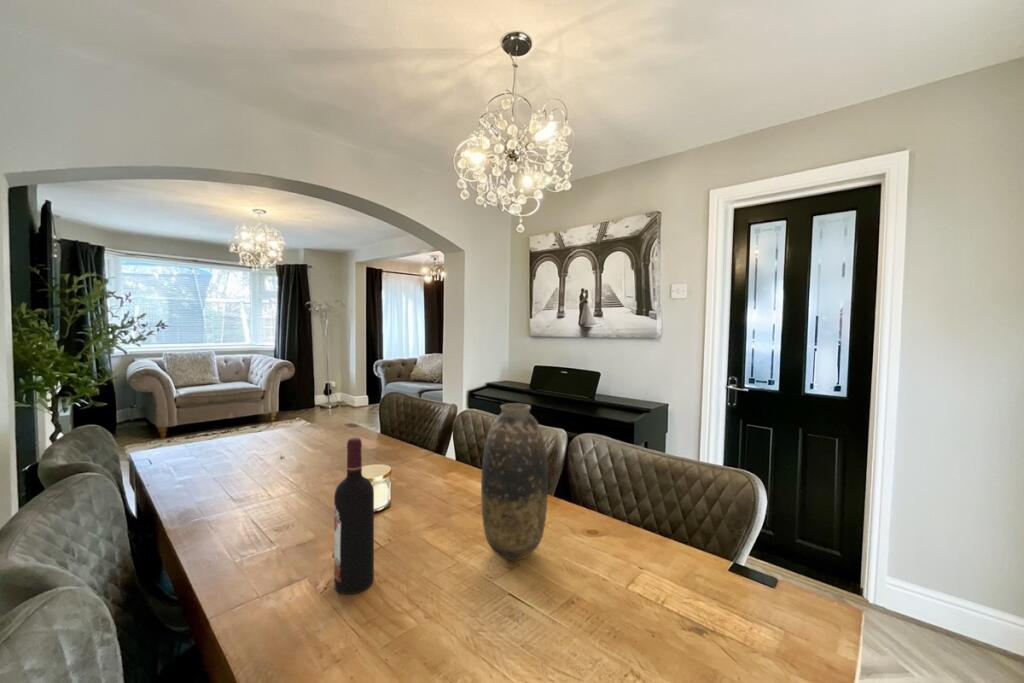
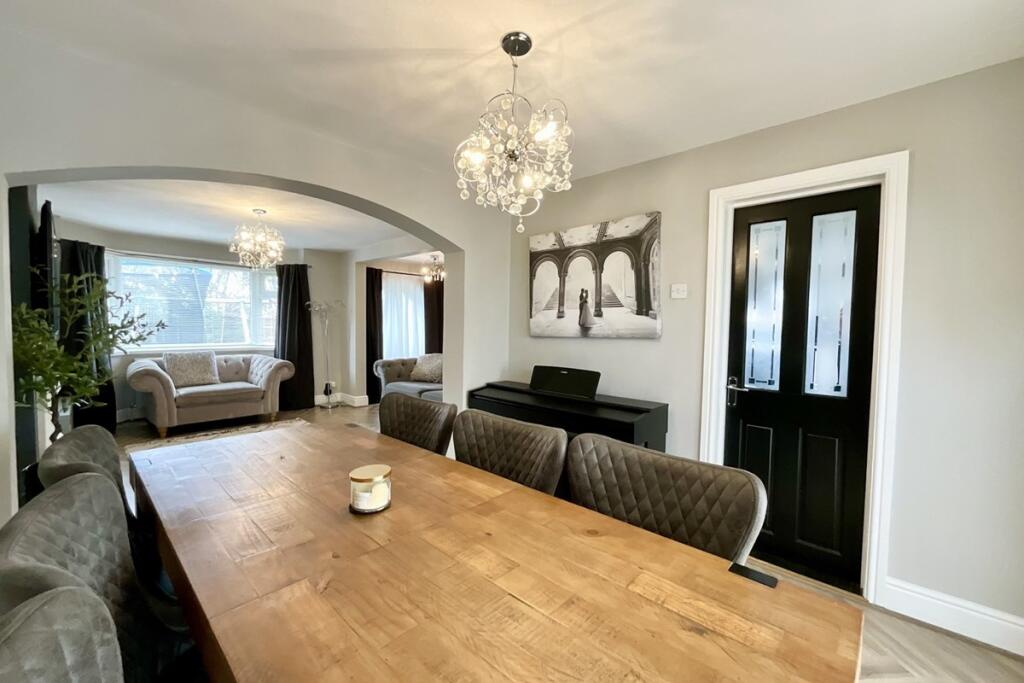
- vase (514, 481)
- wine bottle (354, 511)
